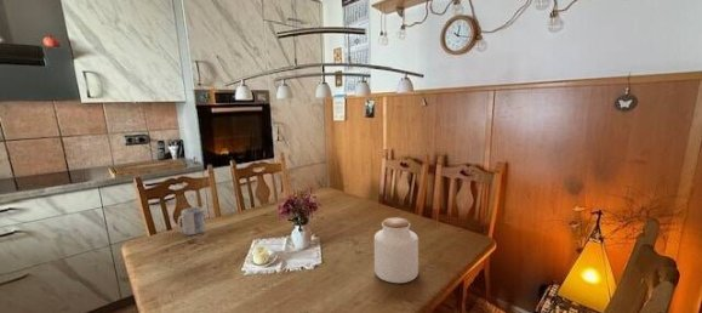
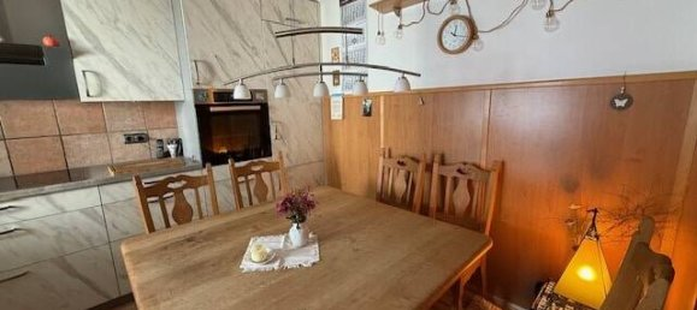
- mug (192, 221)
- jar (396, 246)
